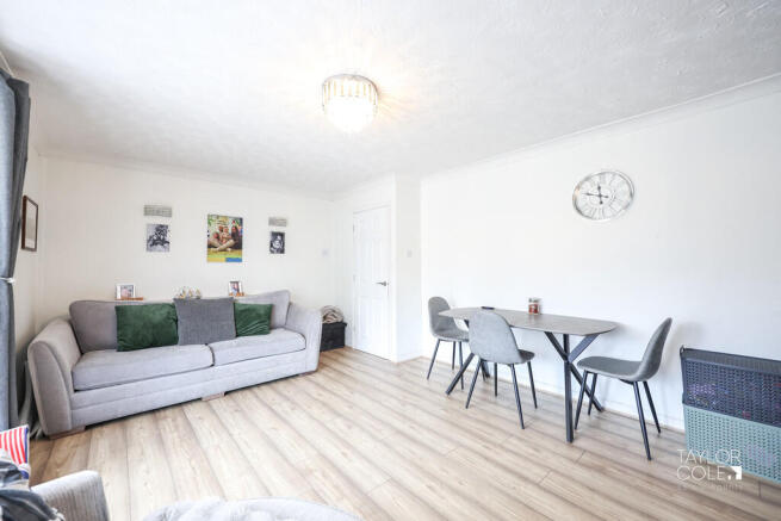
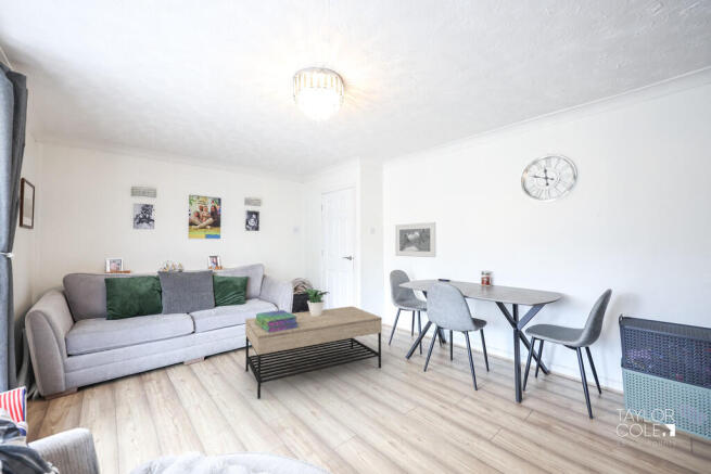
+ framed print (414, 240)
+ coffee table (314, 343)
+ potted plant (314, 302)
+ stack of books (276, 320)
